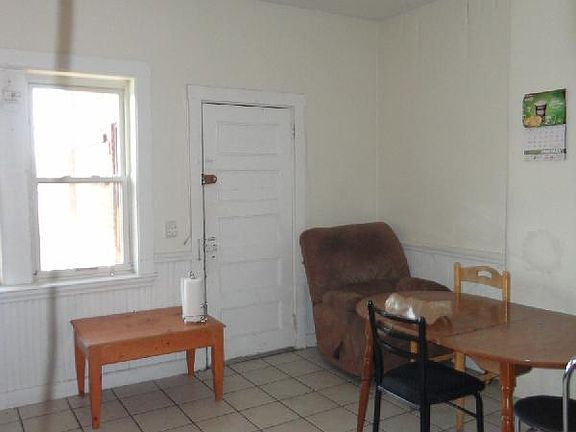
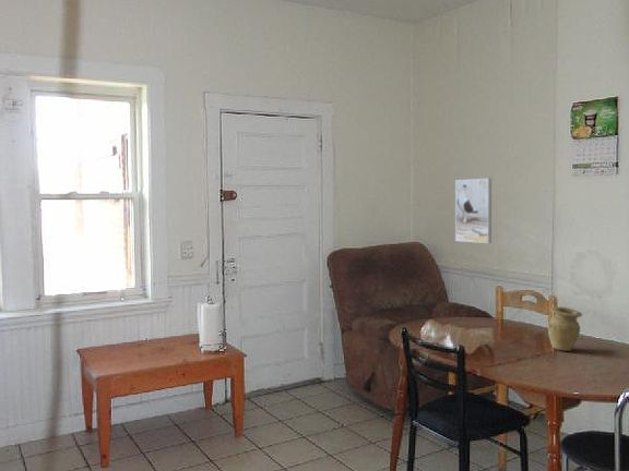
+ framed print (473, 210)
+ vase (565, 329)
